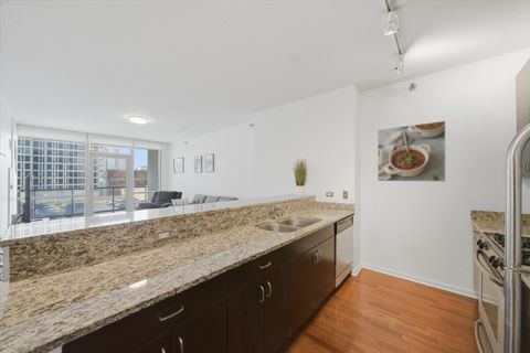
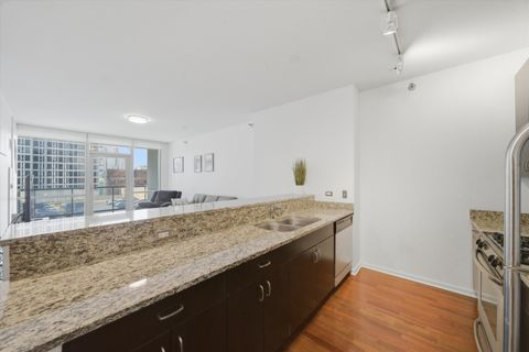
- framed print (409, 153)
